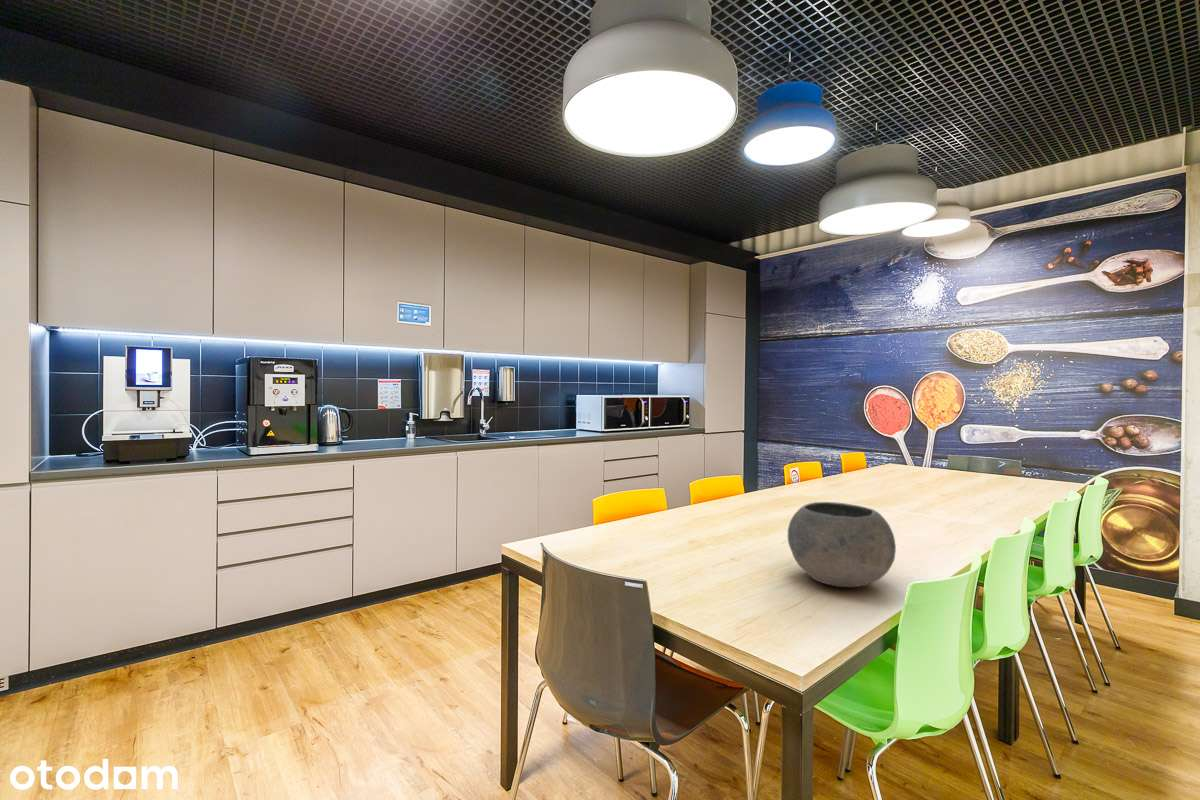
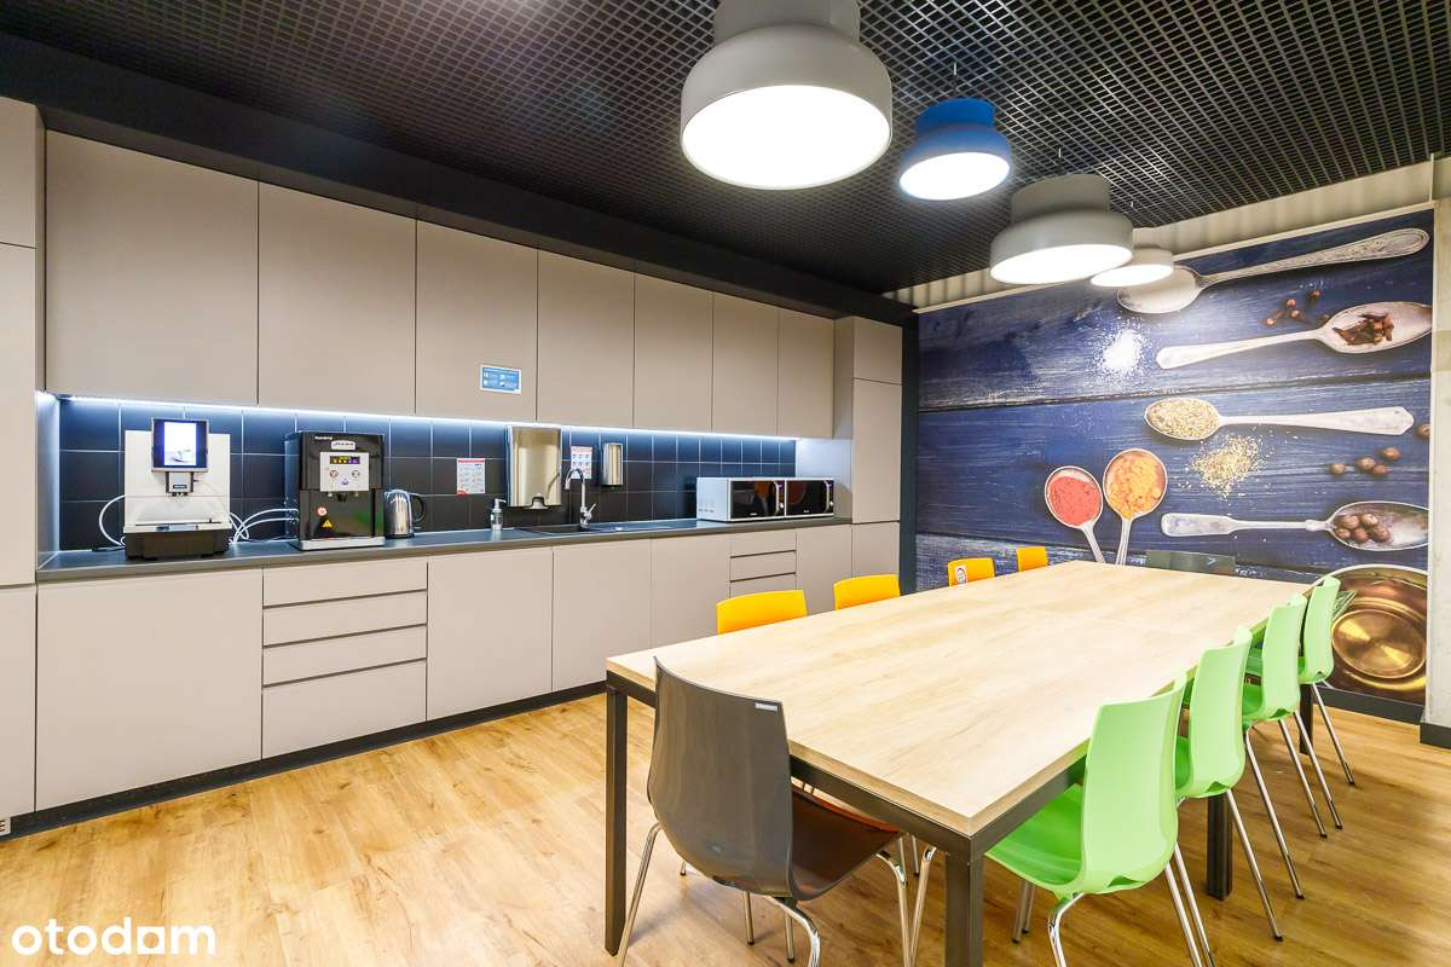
- bowl (838, 544)
